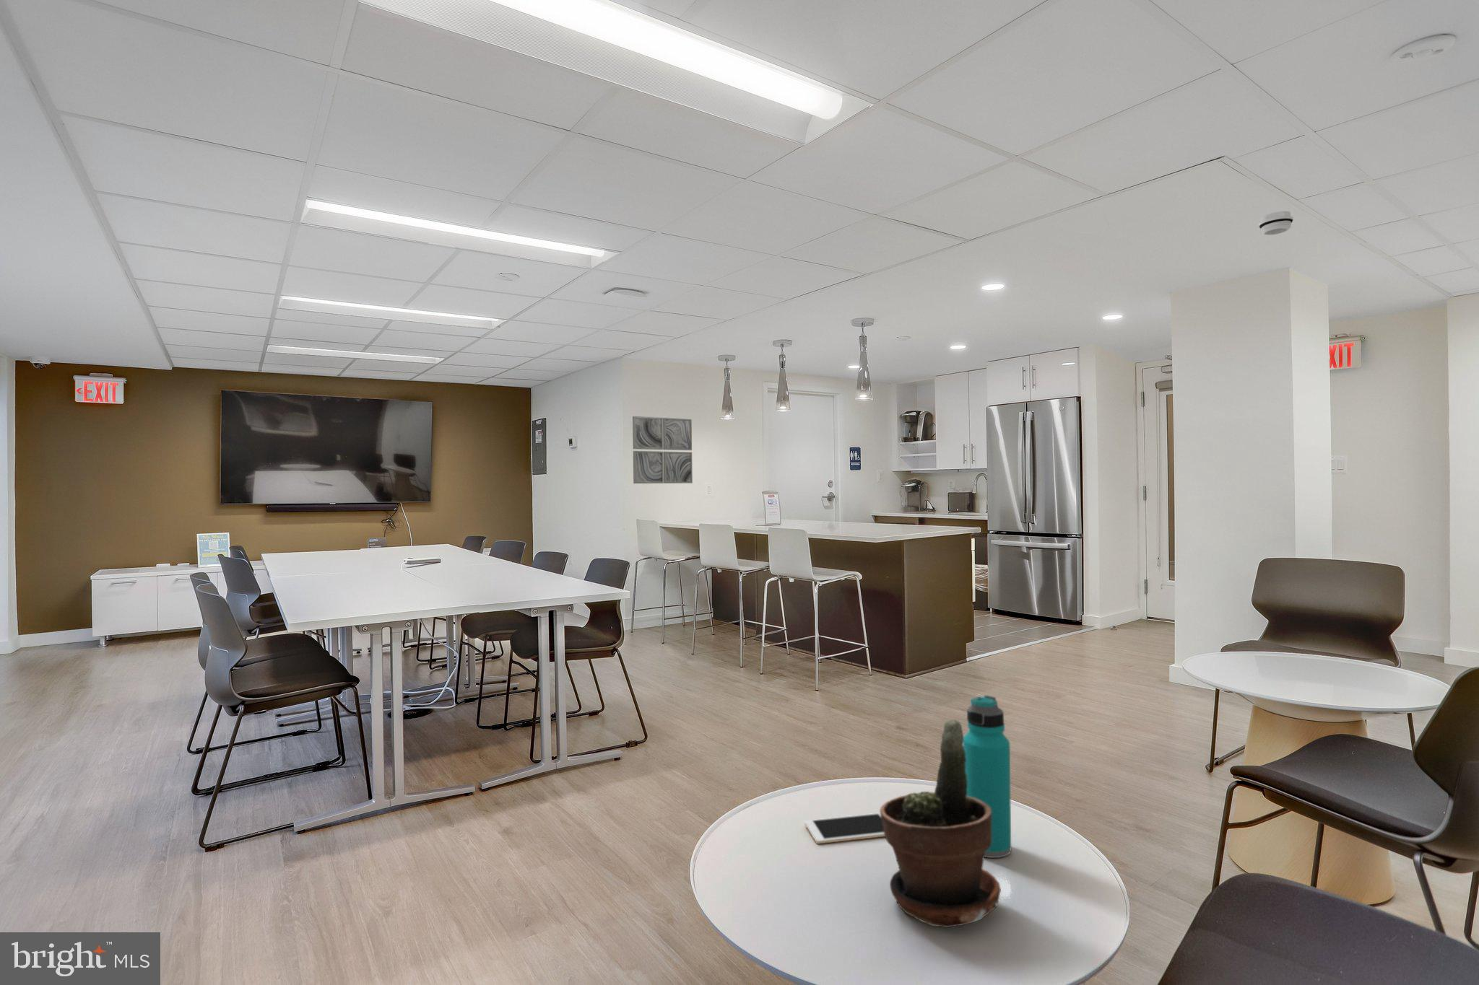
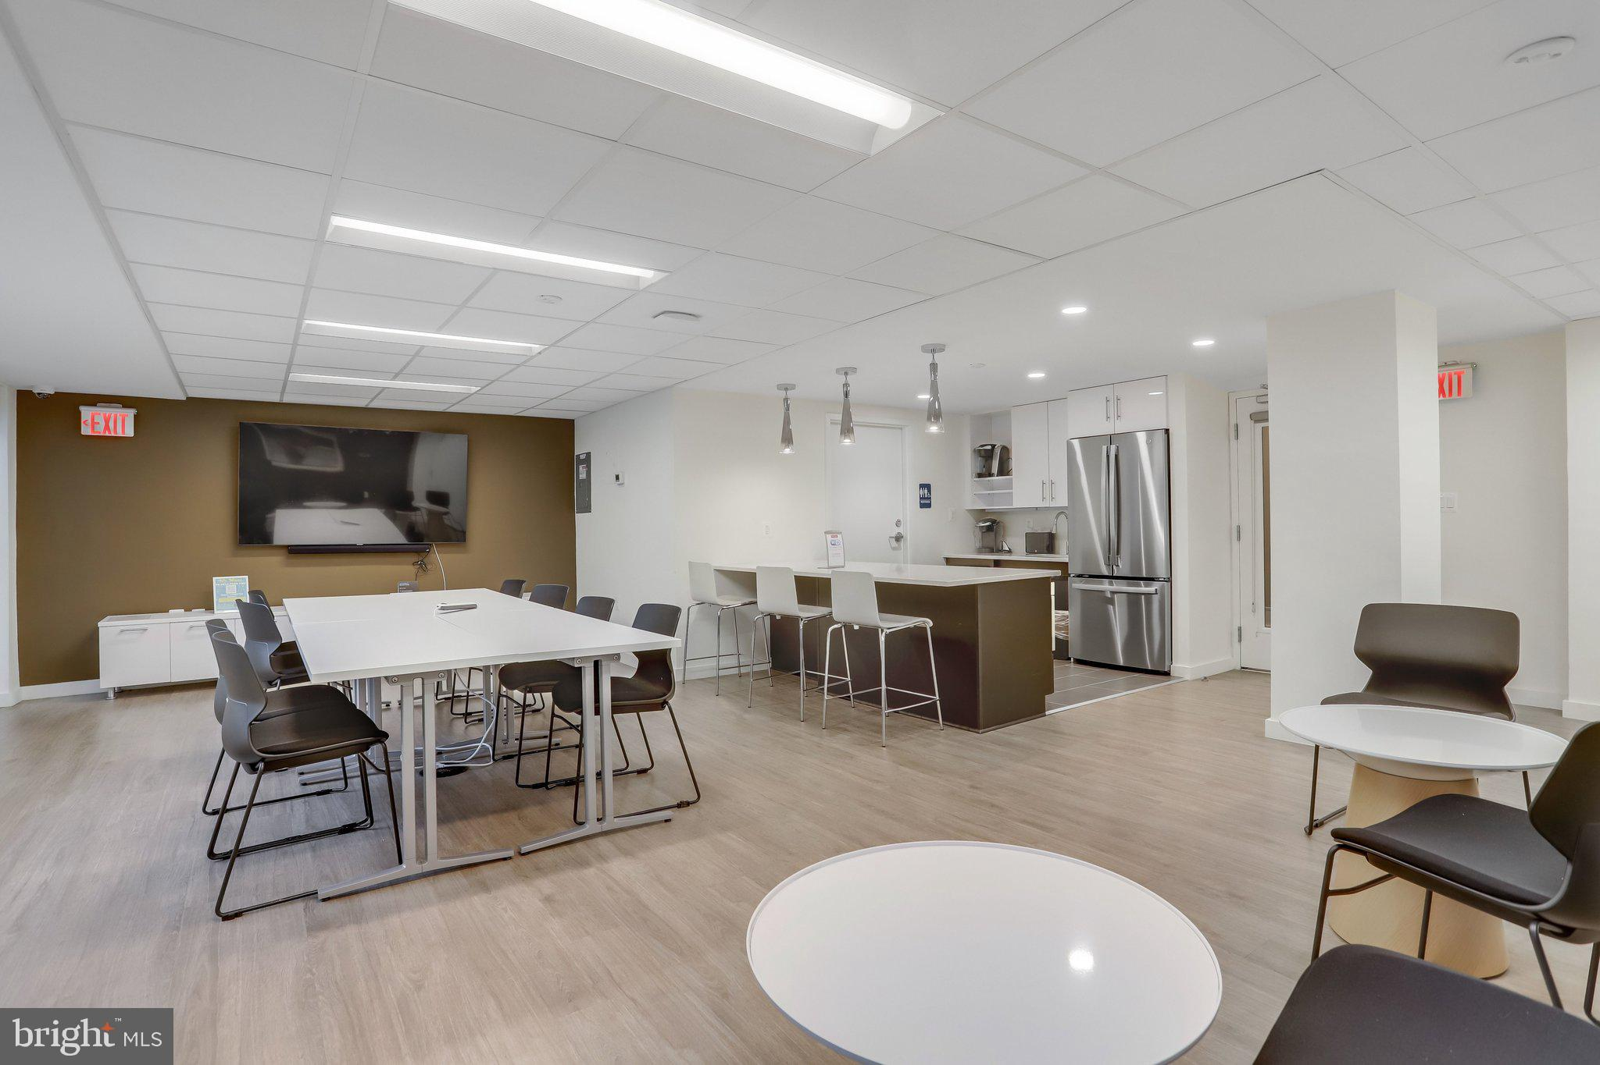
- water bottle (986, 772)
- wall art (662, 449)
- cell phone (853, 827)
- potted plant (938, 817)
- smoke detector (1276, 223)
